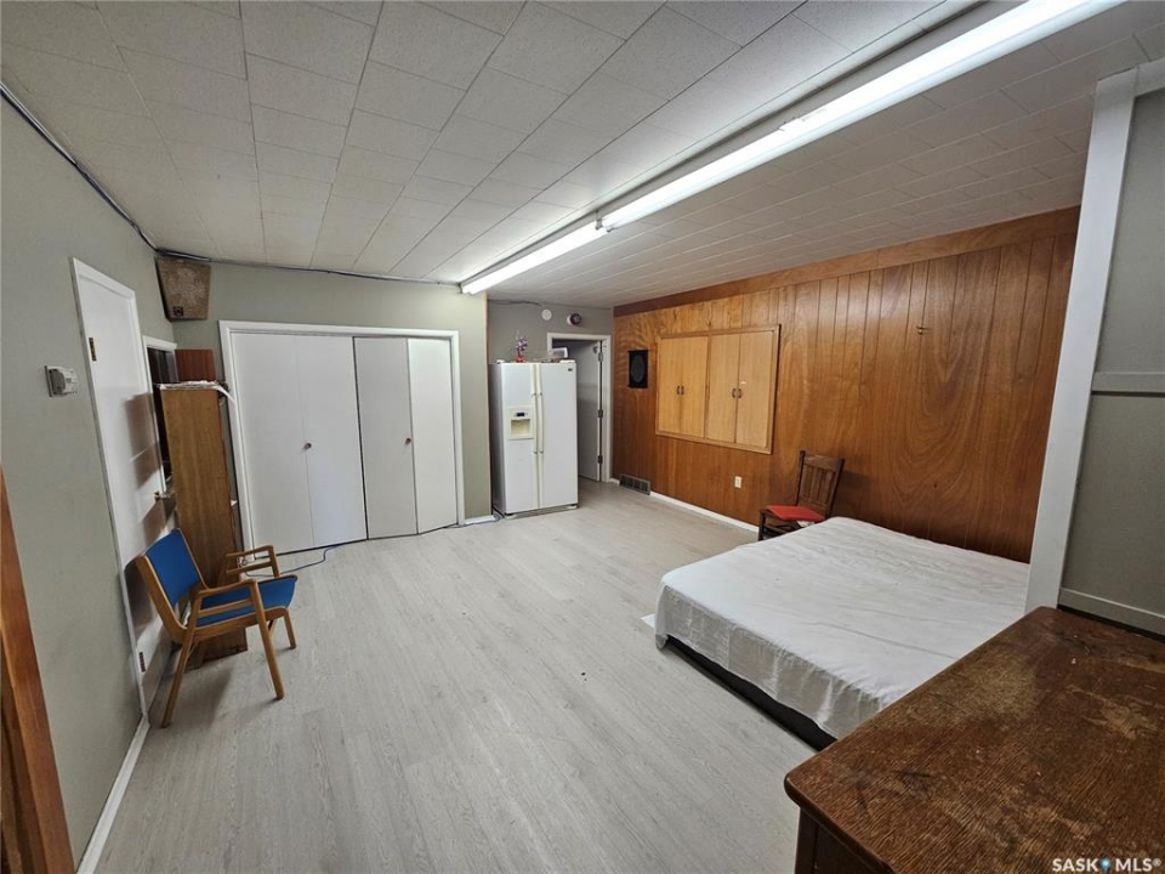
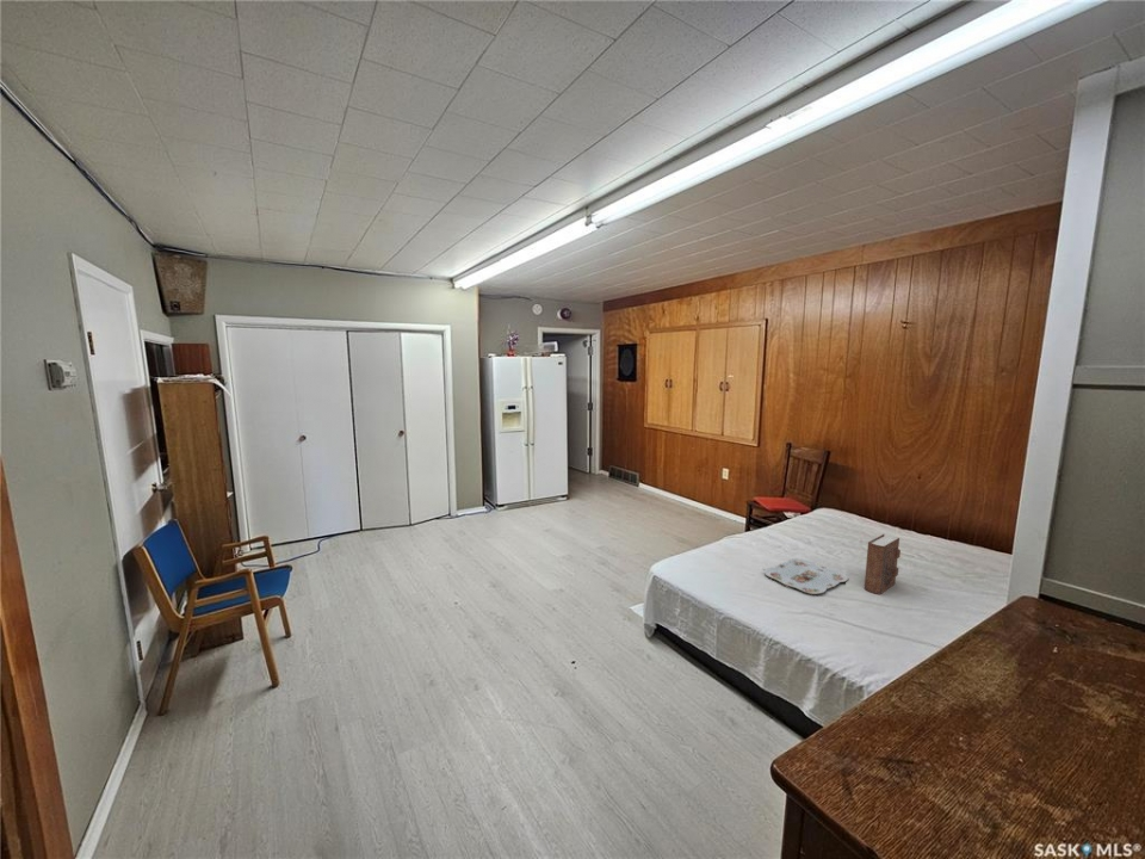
+ serving tray (805, 575)
+ book (881, 563)
